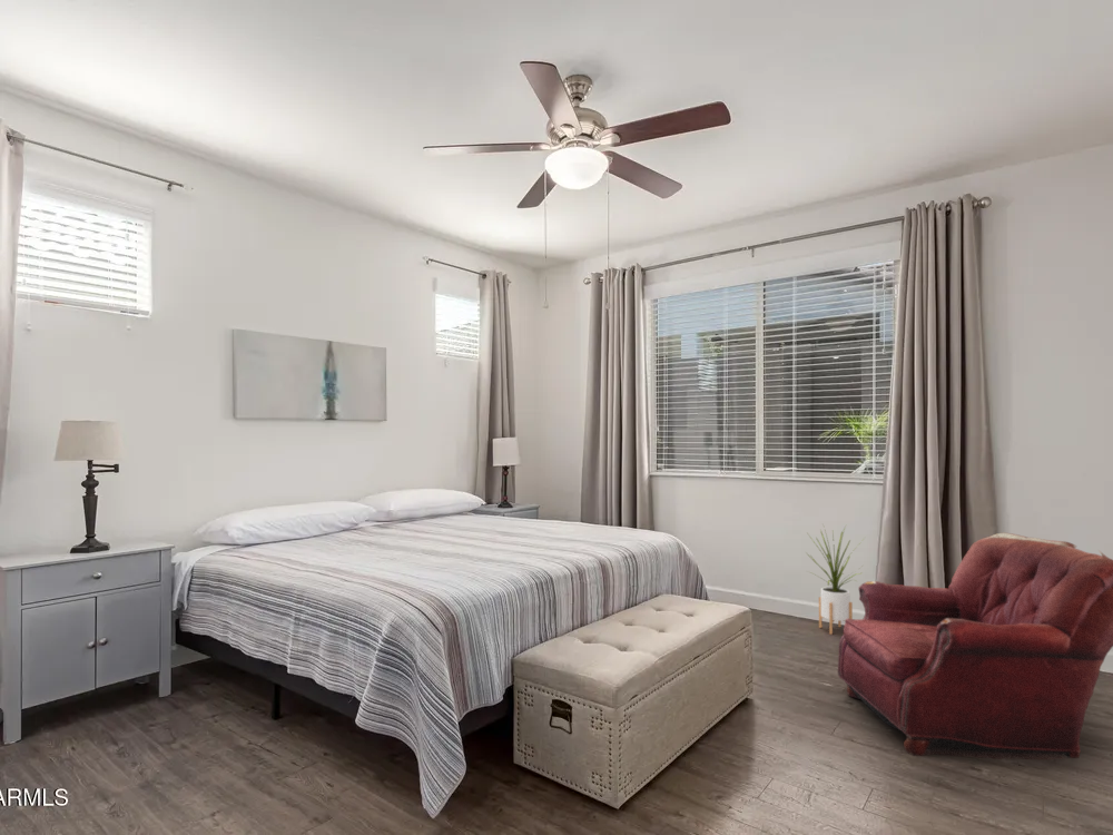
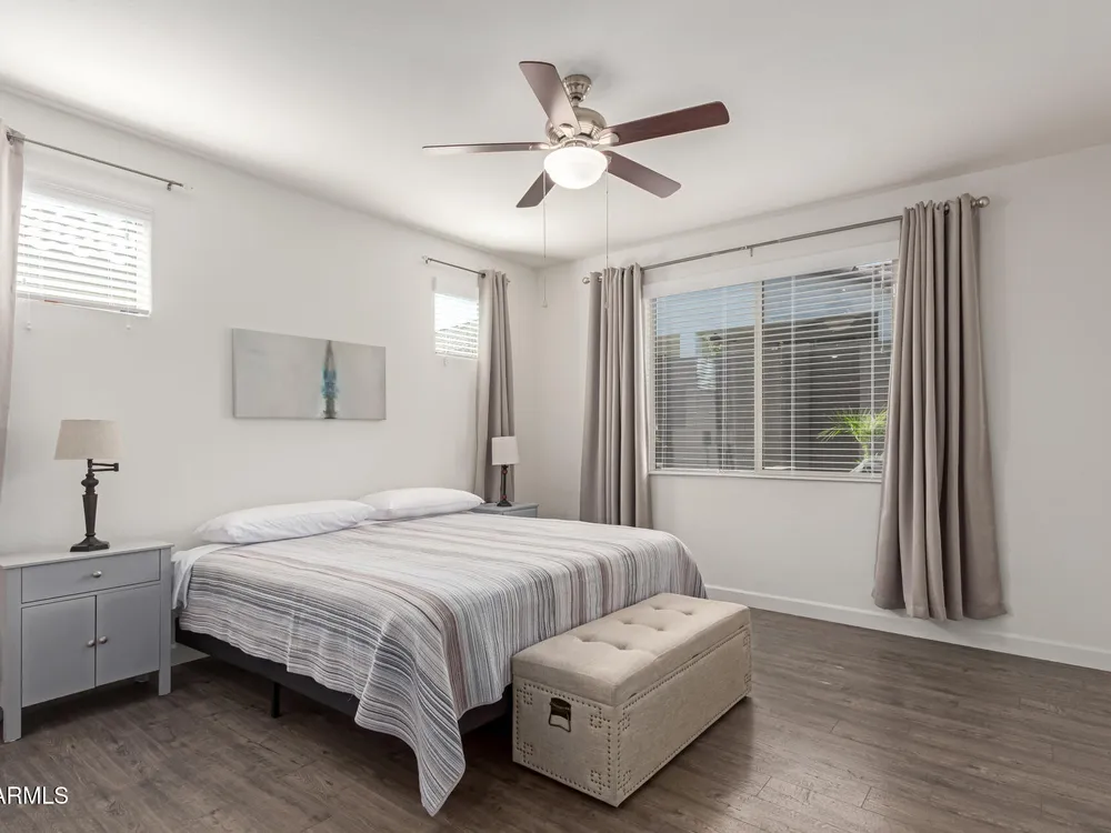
- house plant (836, 577)
- armchair (967, 629)
